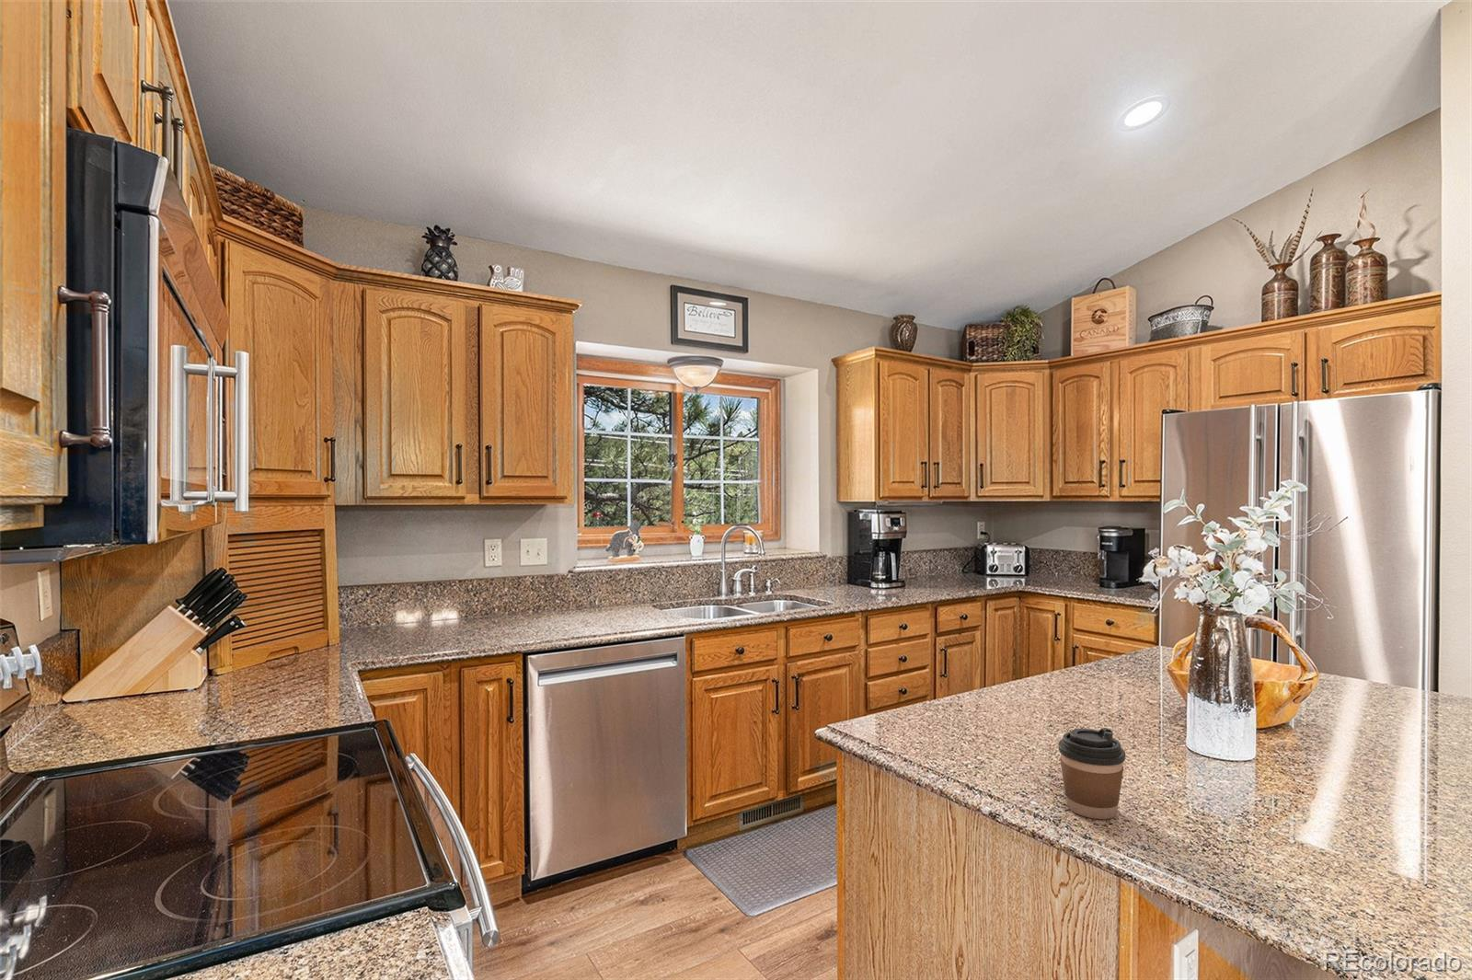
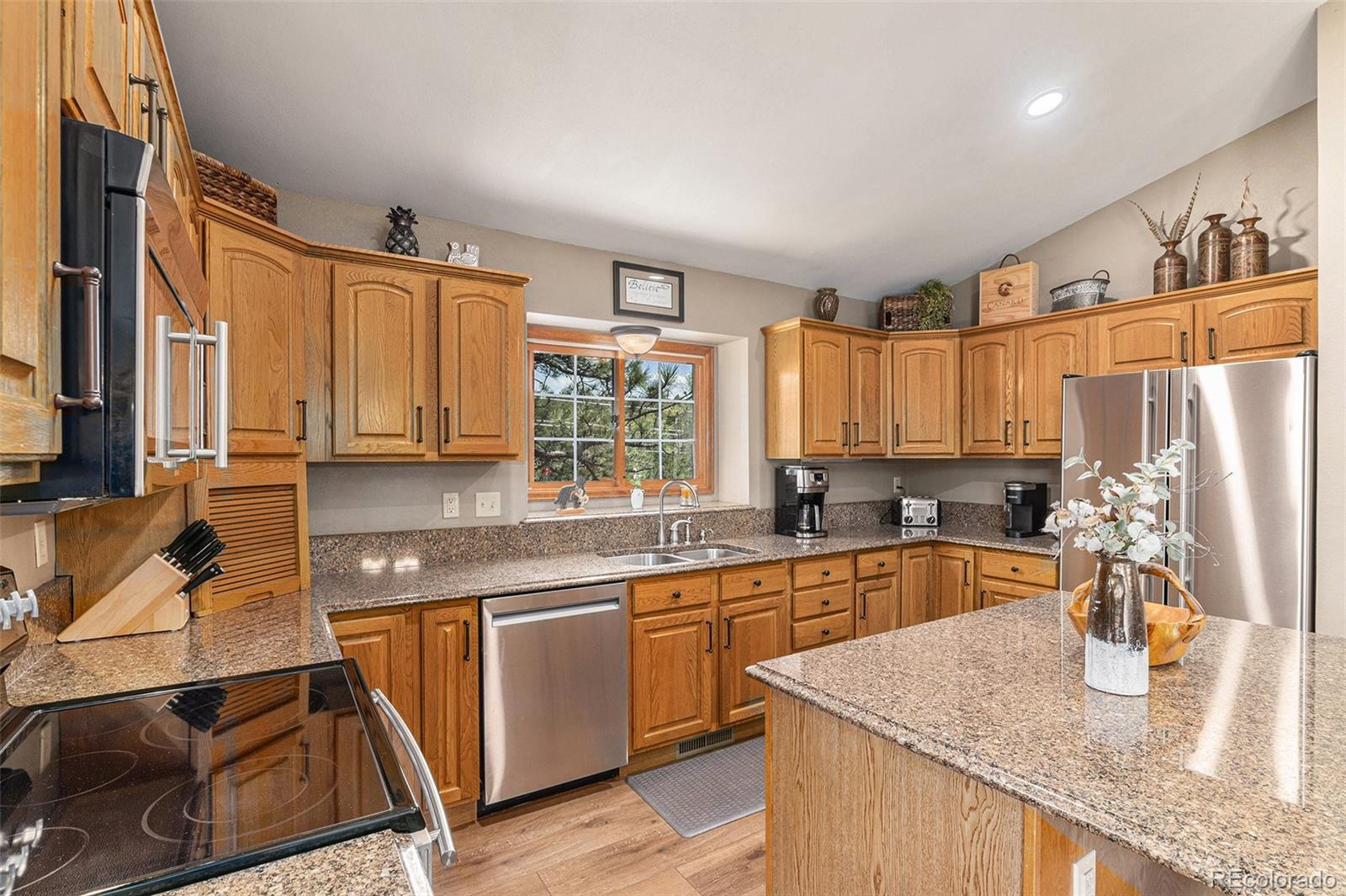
- coffee cup (1091, 768)
